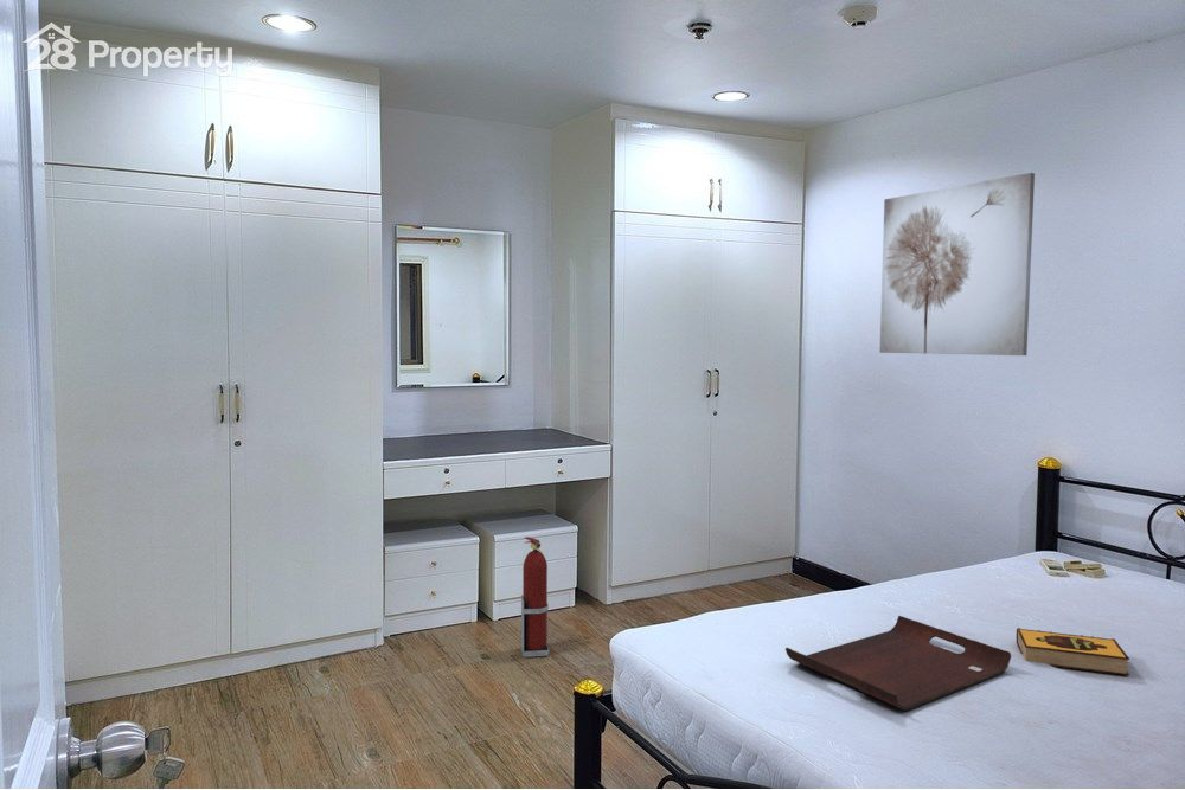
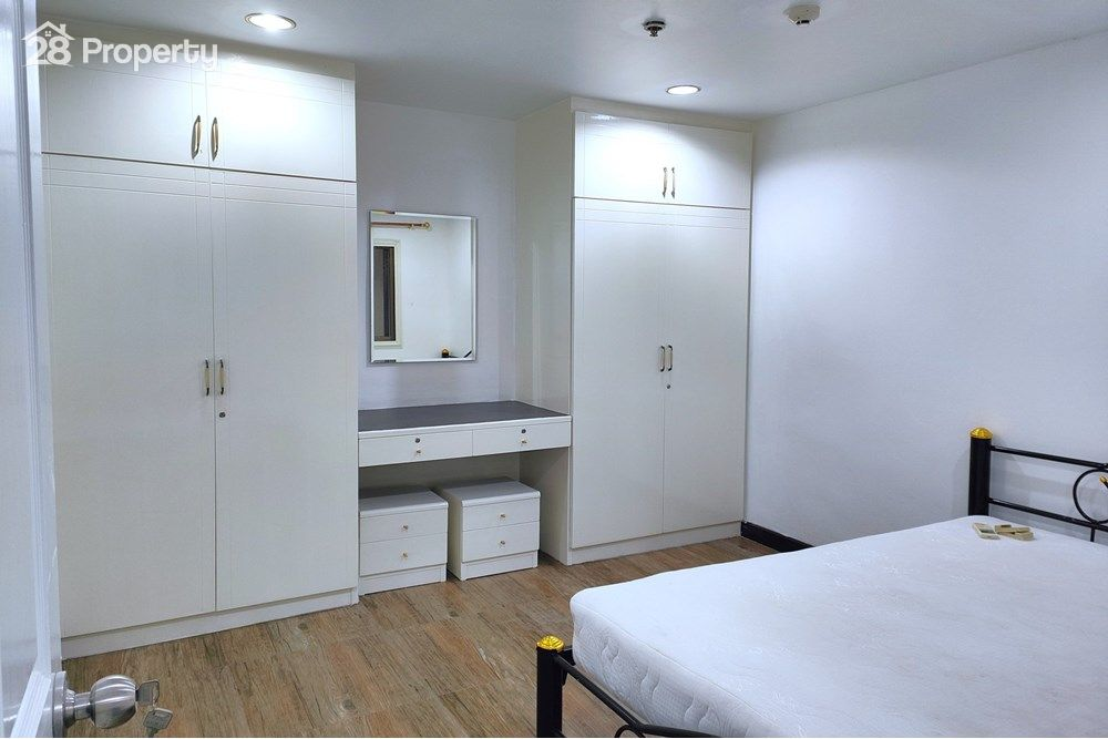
- serving tray (897, 659)
- fire extinguisher (534, 596)
- wall art (949, 271)
- hardback book (1069, 649)
